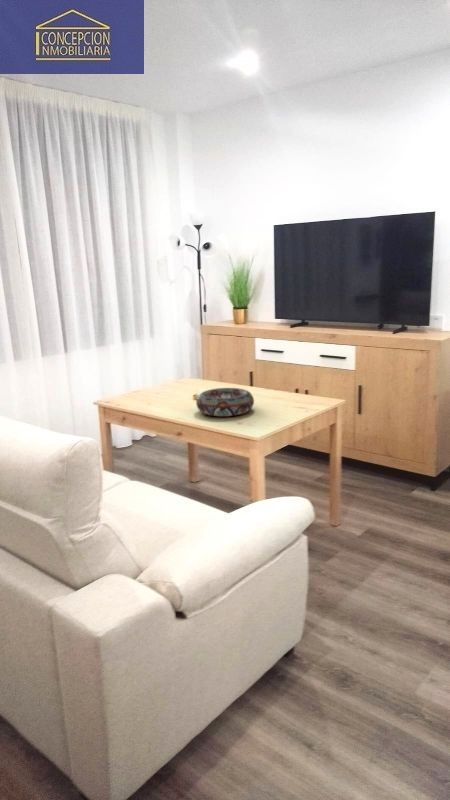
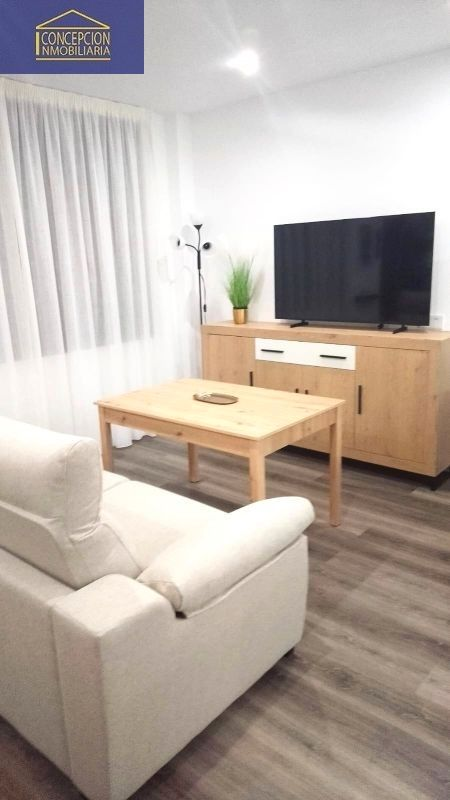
- decorative bowl (225, 402)
